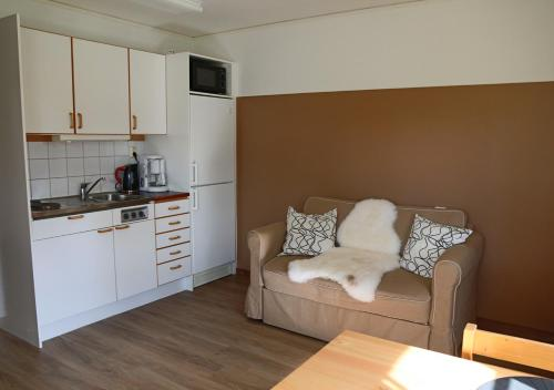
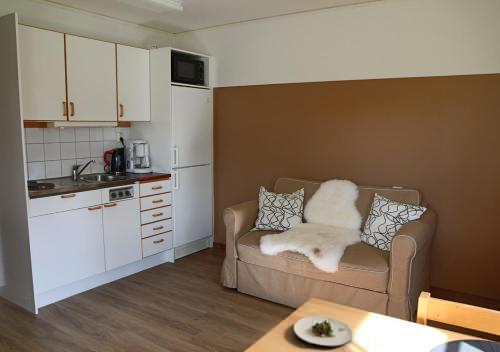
+ salad plate (322, 327)
